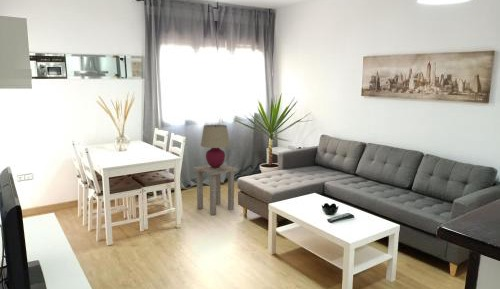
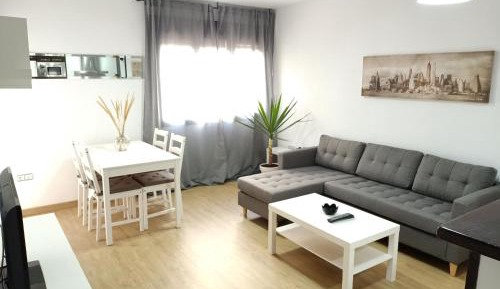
- table lamp (215, 146)
- side table (215, 188)
